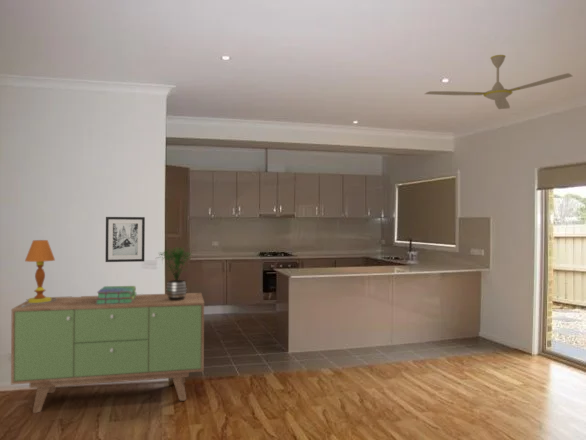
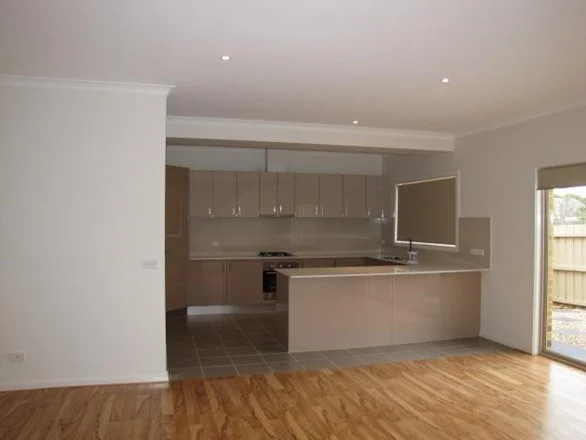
- stack of books (117, 294)
- sideboard (116, 348)
- table lamp (36, 271)
- potted plant (176, 272)
- wall art (125, 239)
- ceiling fan (495, 83)
